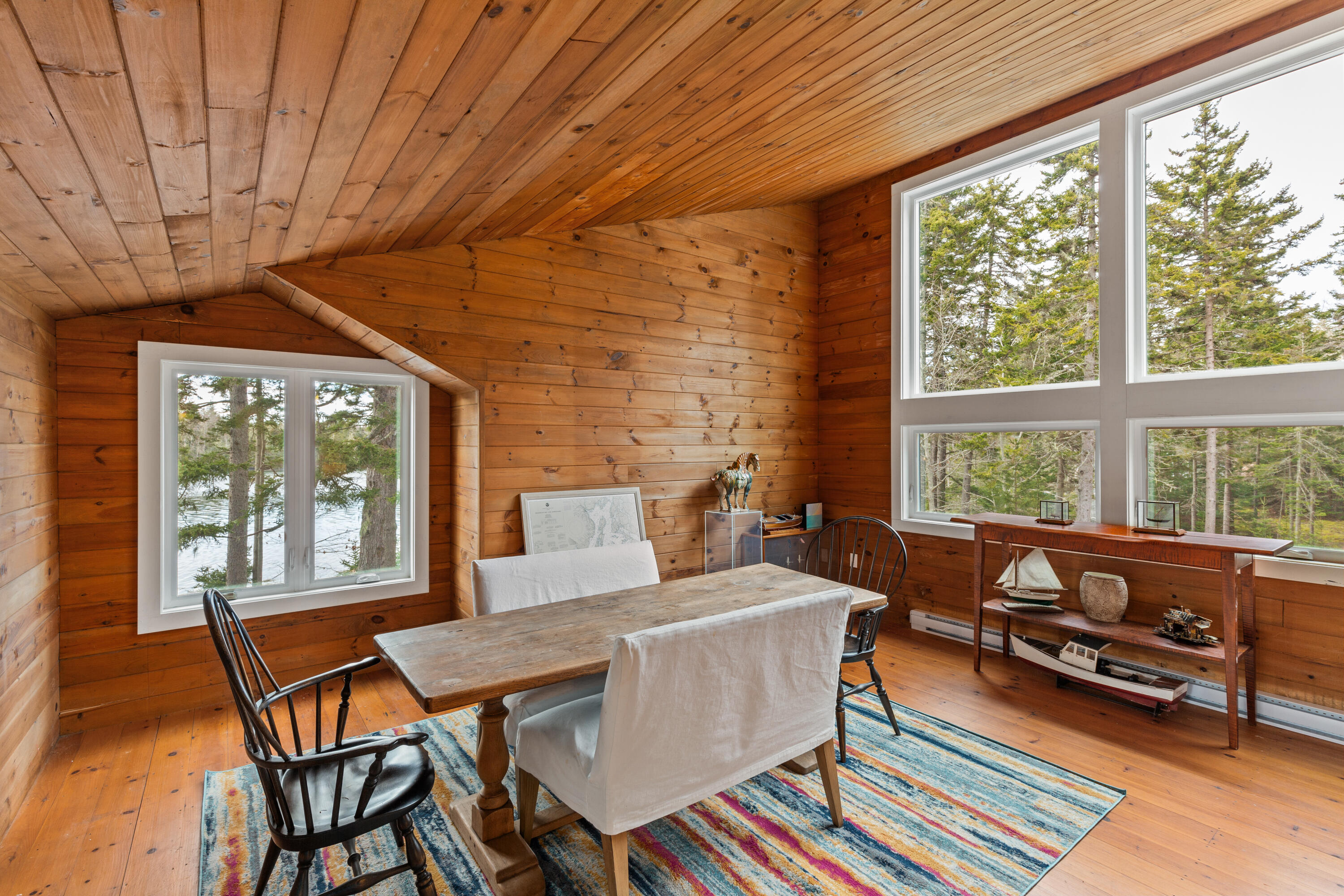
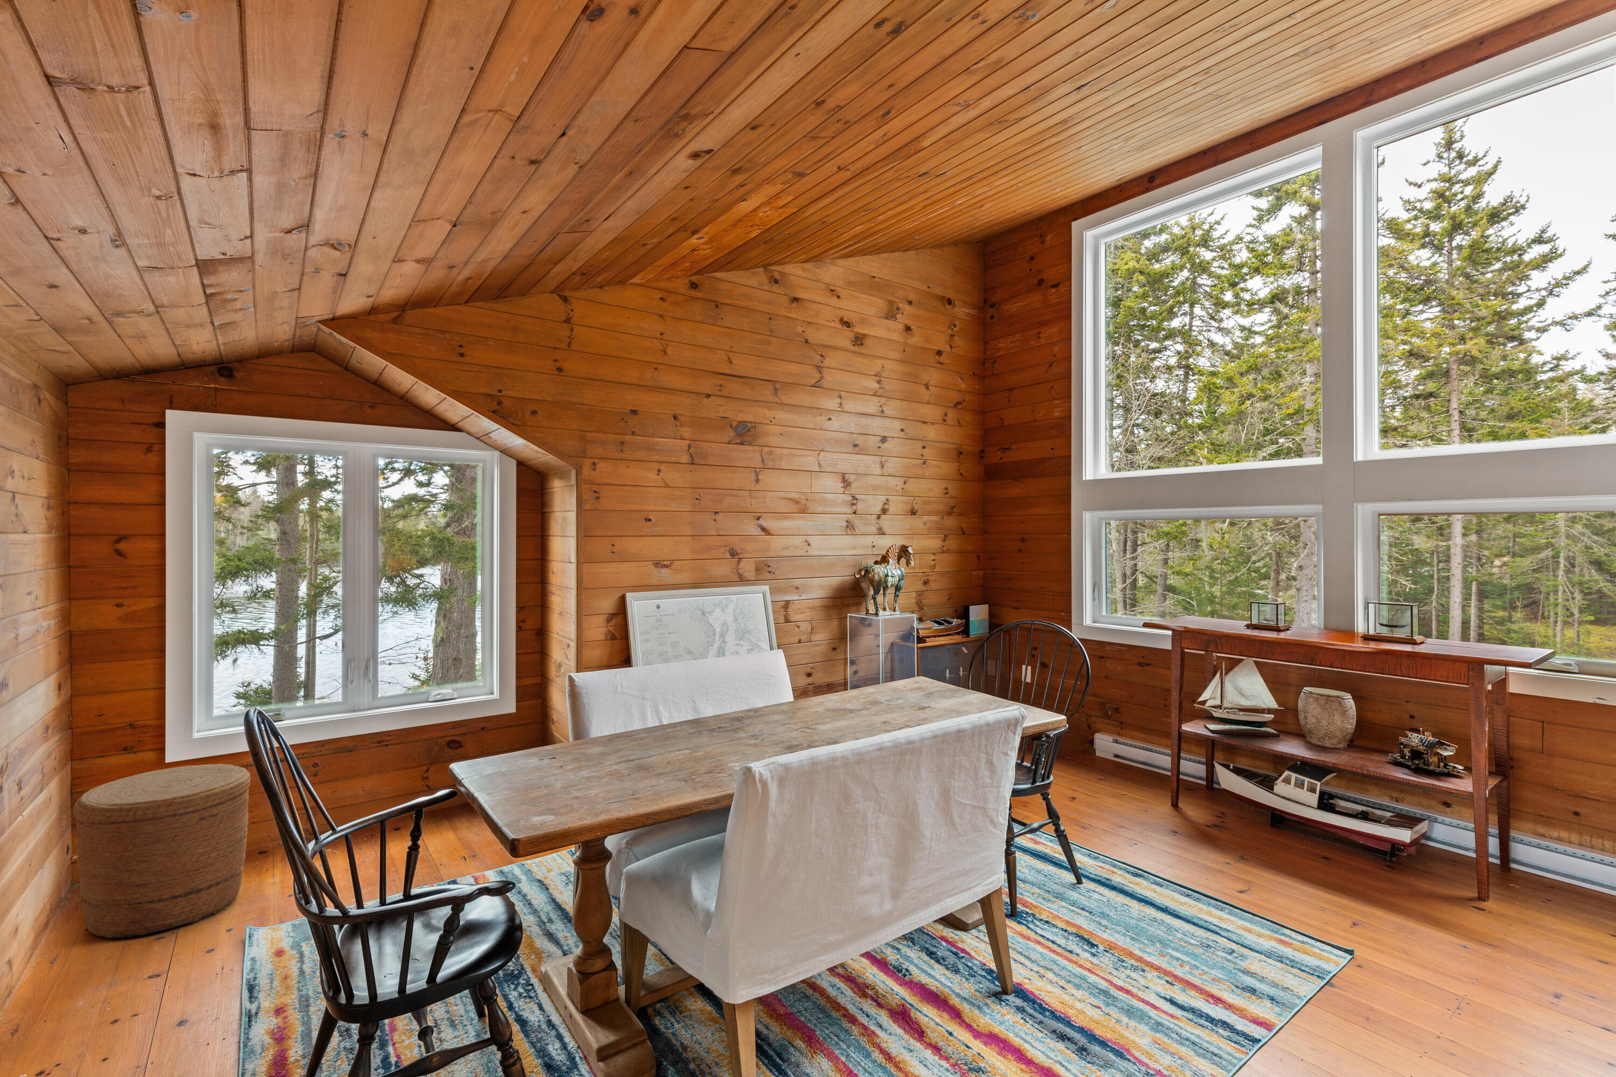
+ woven basket (167, 845)
